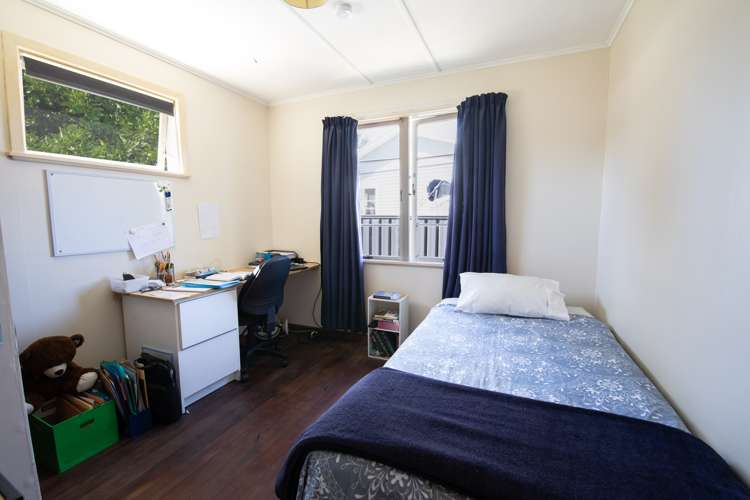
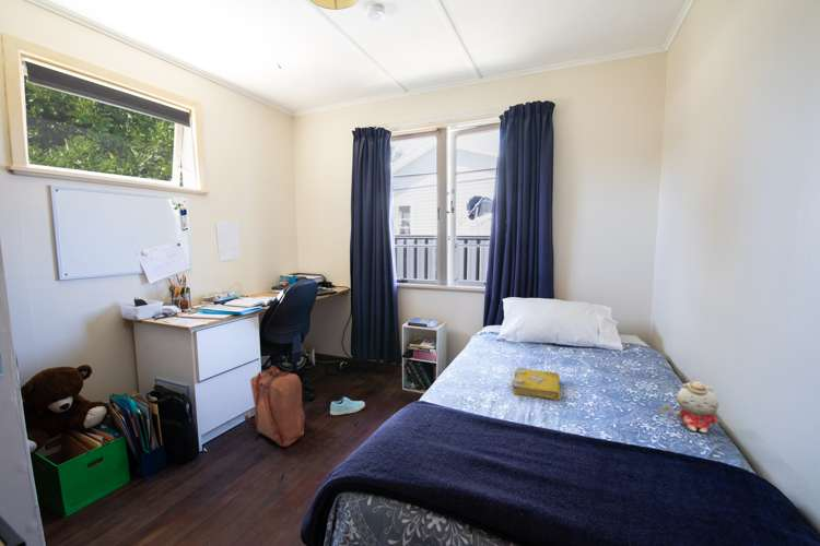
+ stuffed toy (688, 403)
+ spell book (536, 381)
+ backpack (276, 403)
+ sneaker (348, 404)
